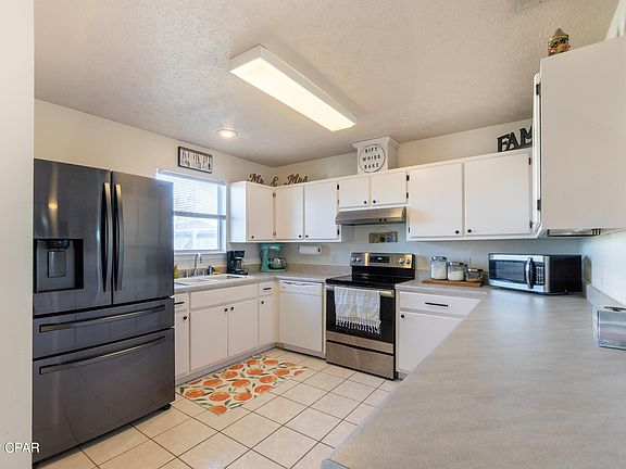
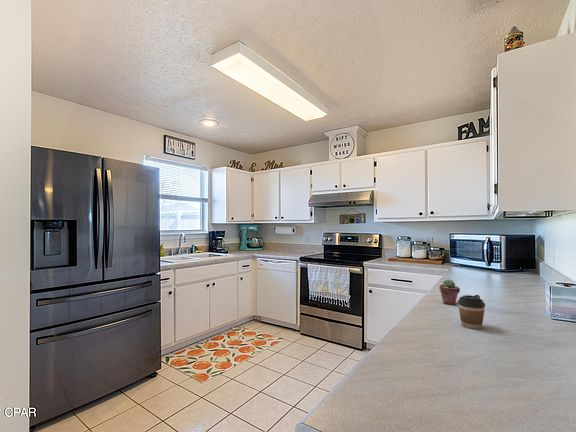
+ coffee cup (471, 310)
+ potted succulent (449, 291)
